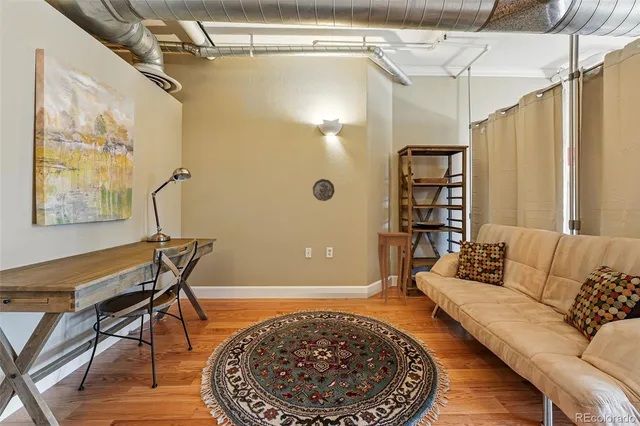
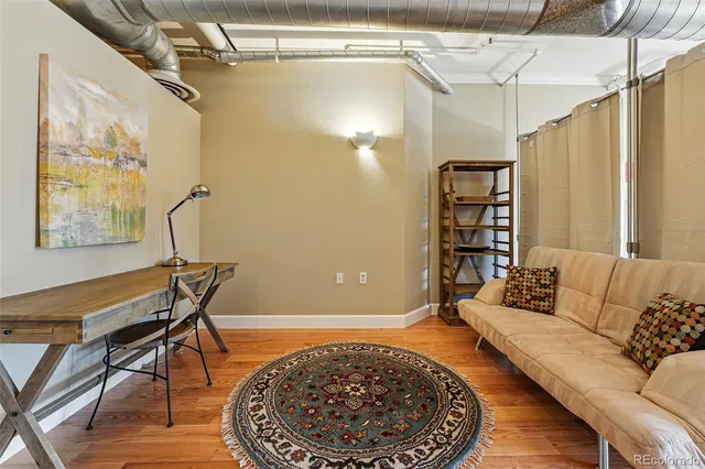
- side table (398, 267)
- decorative plate (323, 190)
